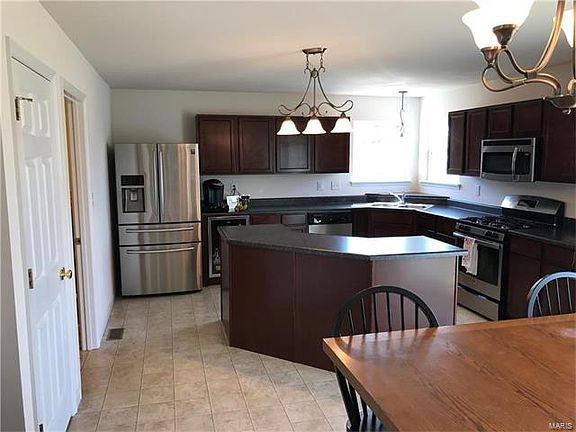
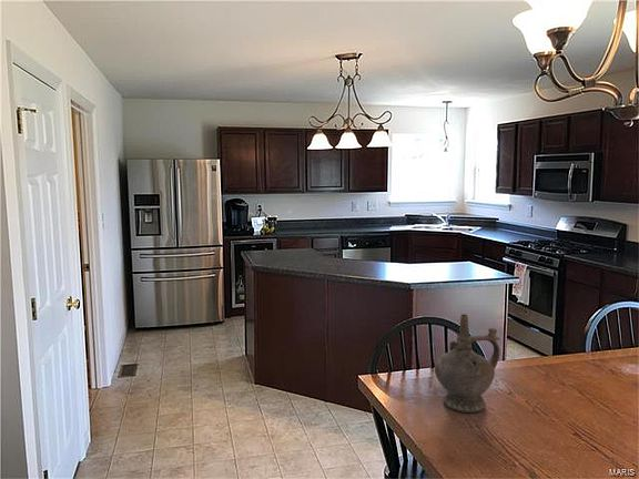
+ ceremonial vessel (467, 359)
